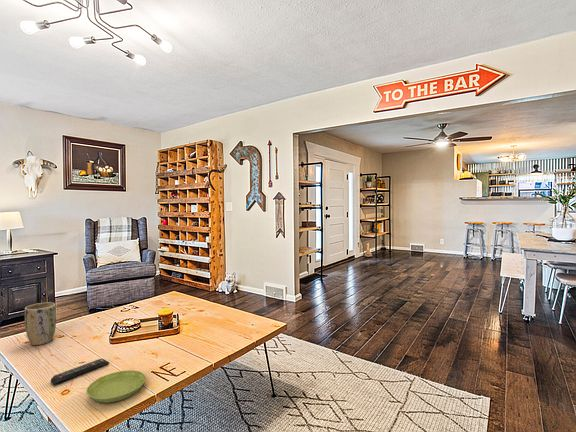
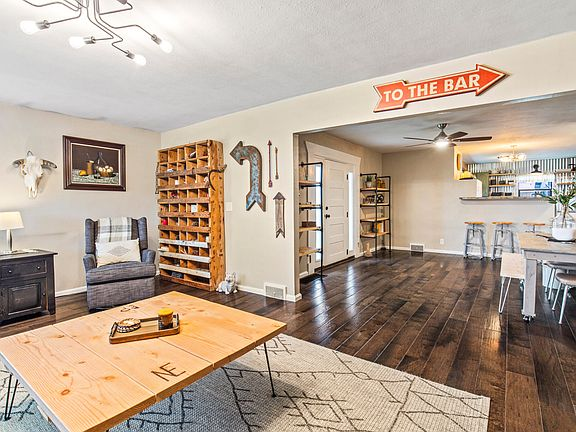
- remote control (81, 370)
- saucer (117, 387)
- plant pot (40, 323)
